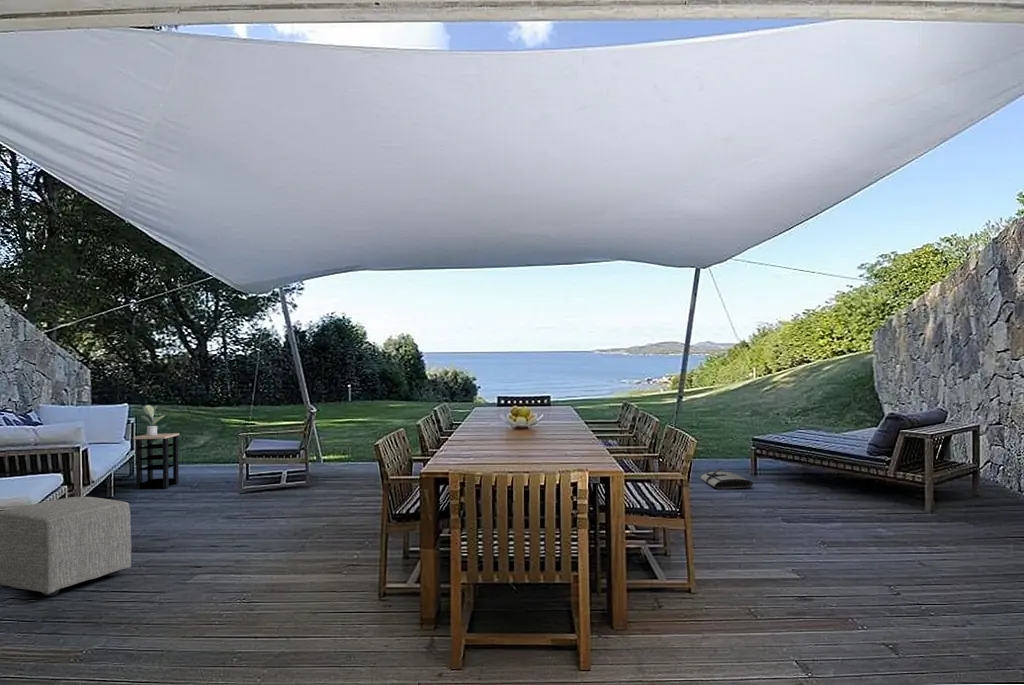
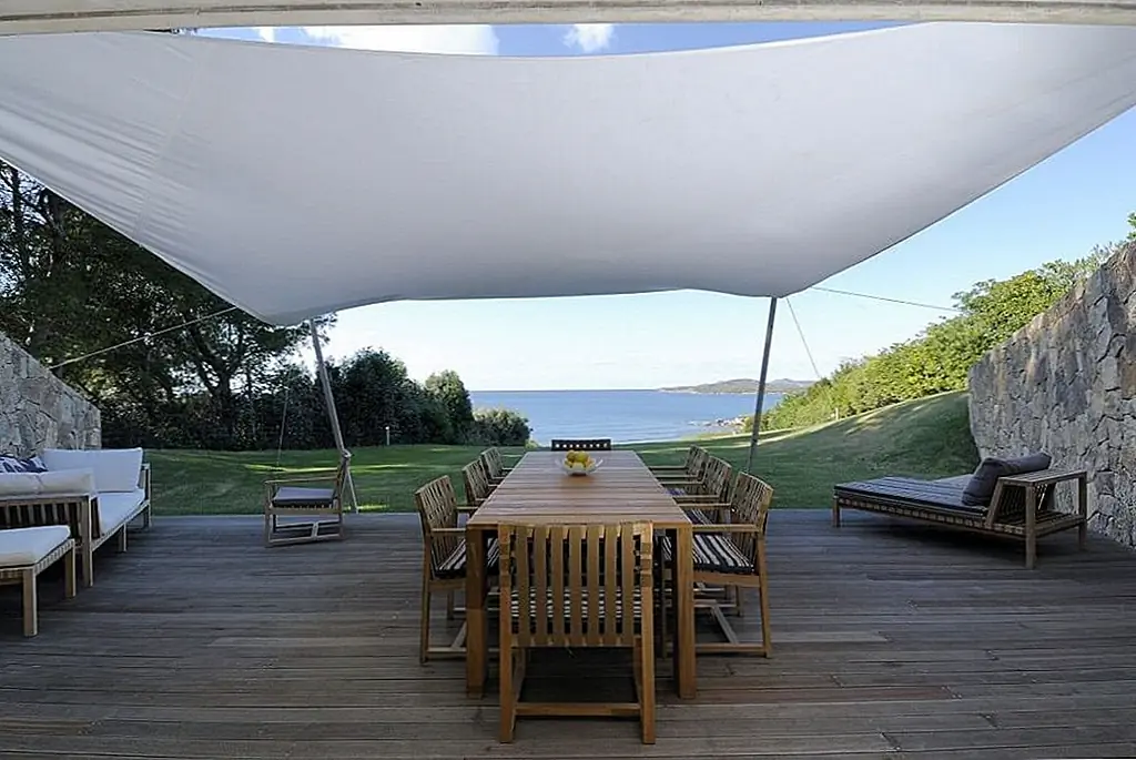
- tool roll (725, 476)
- potted plant (154, 419)
- side table (157, 459)
- ottoman (62, 542)
